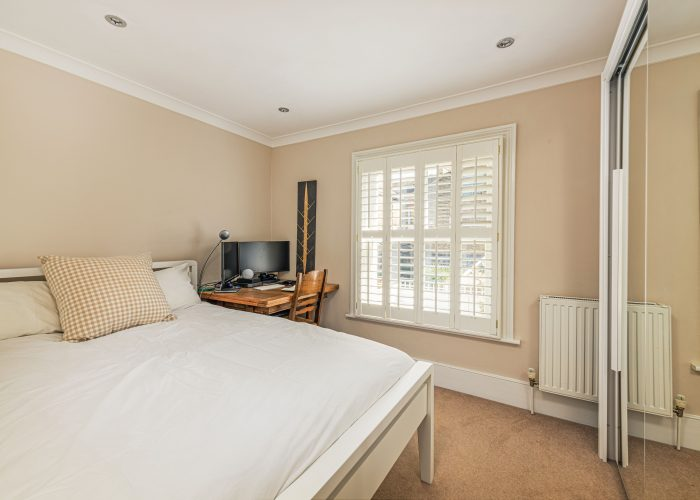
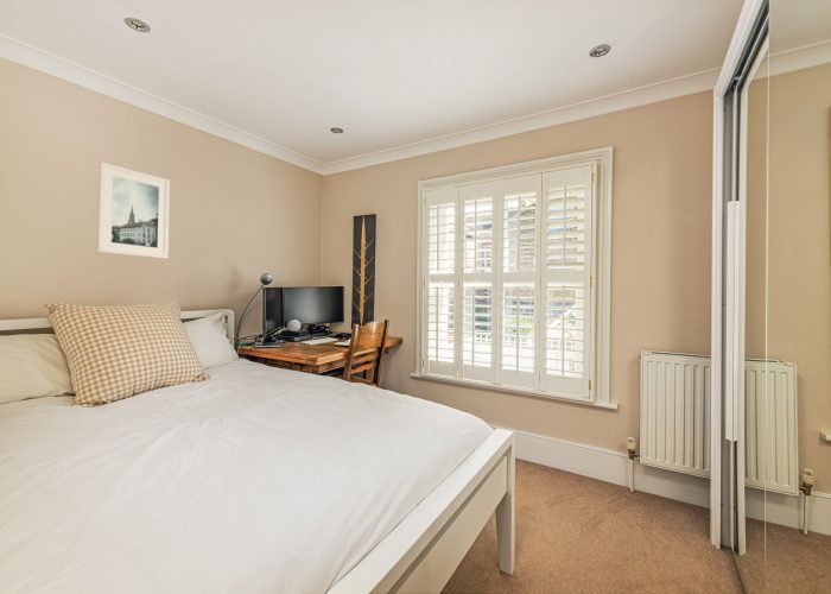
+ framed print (135, 213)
